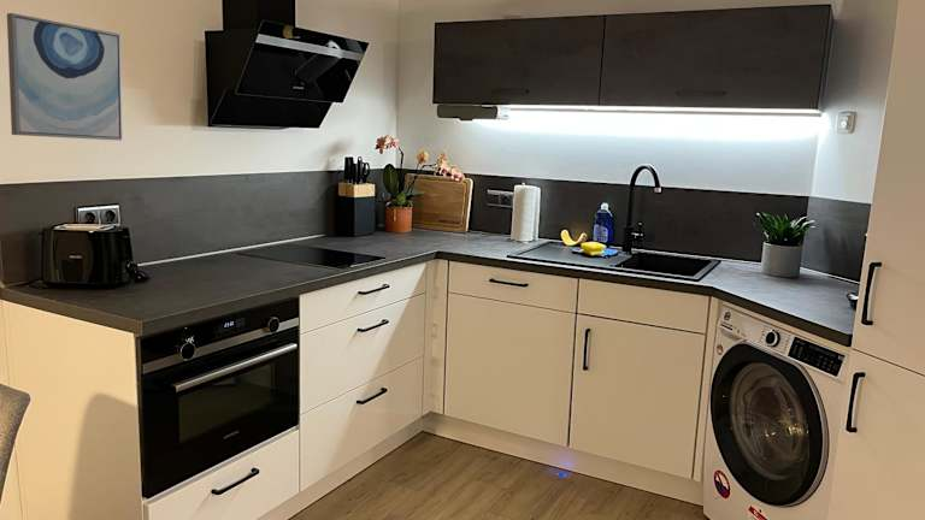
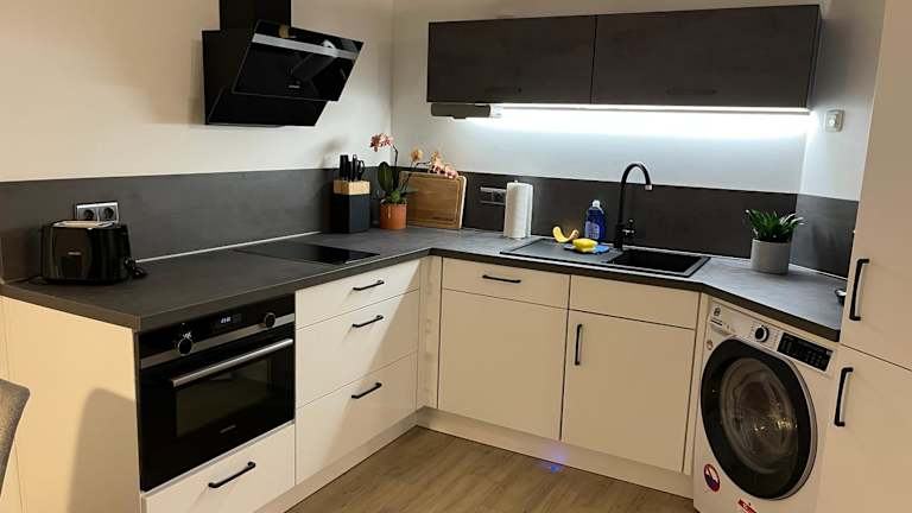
- wall art (69, 81)
